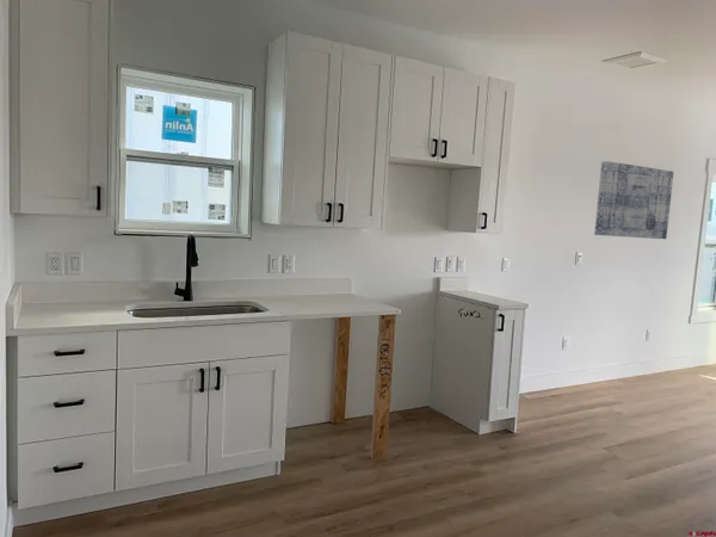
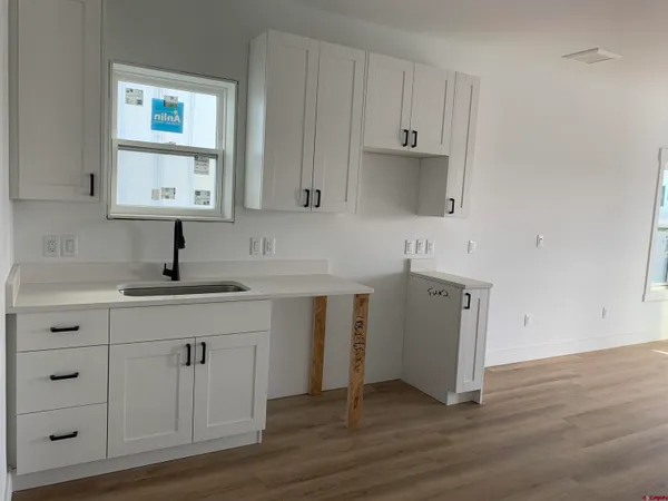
- wall art (635, 202)
